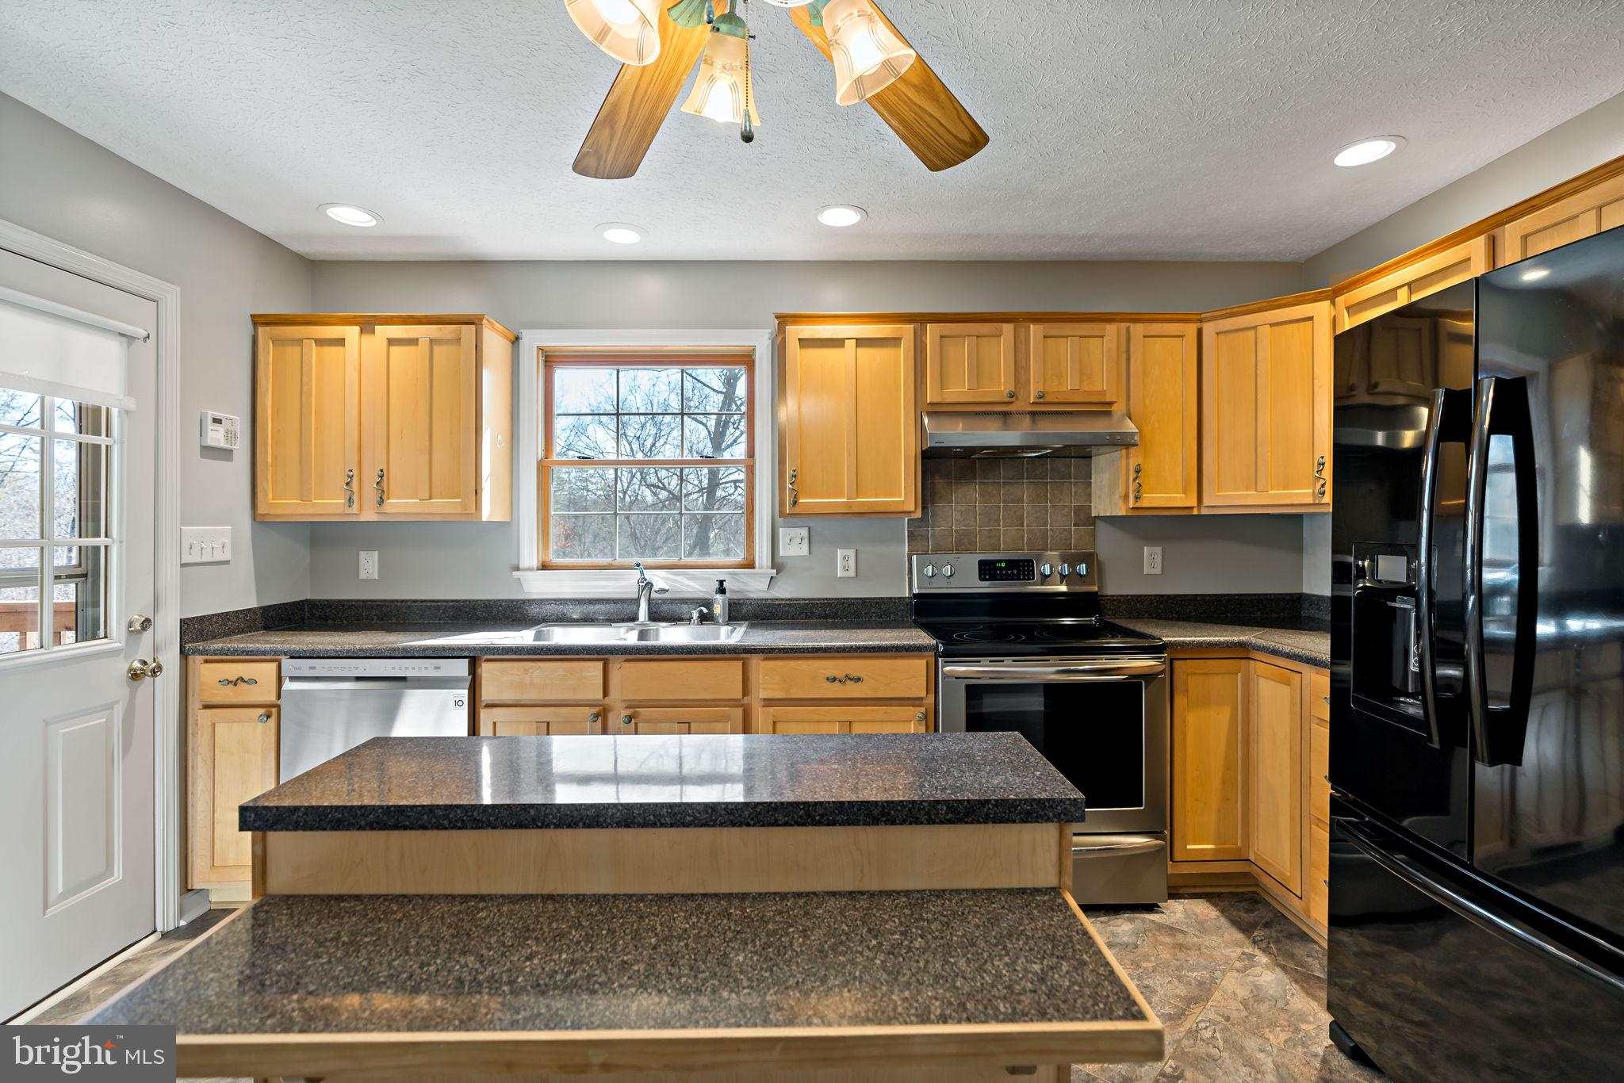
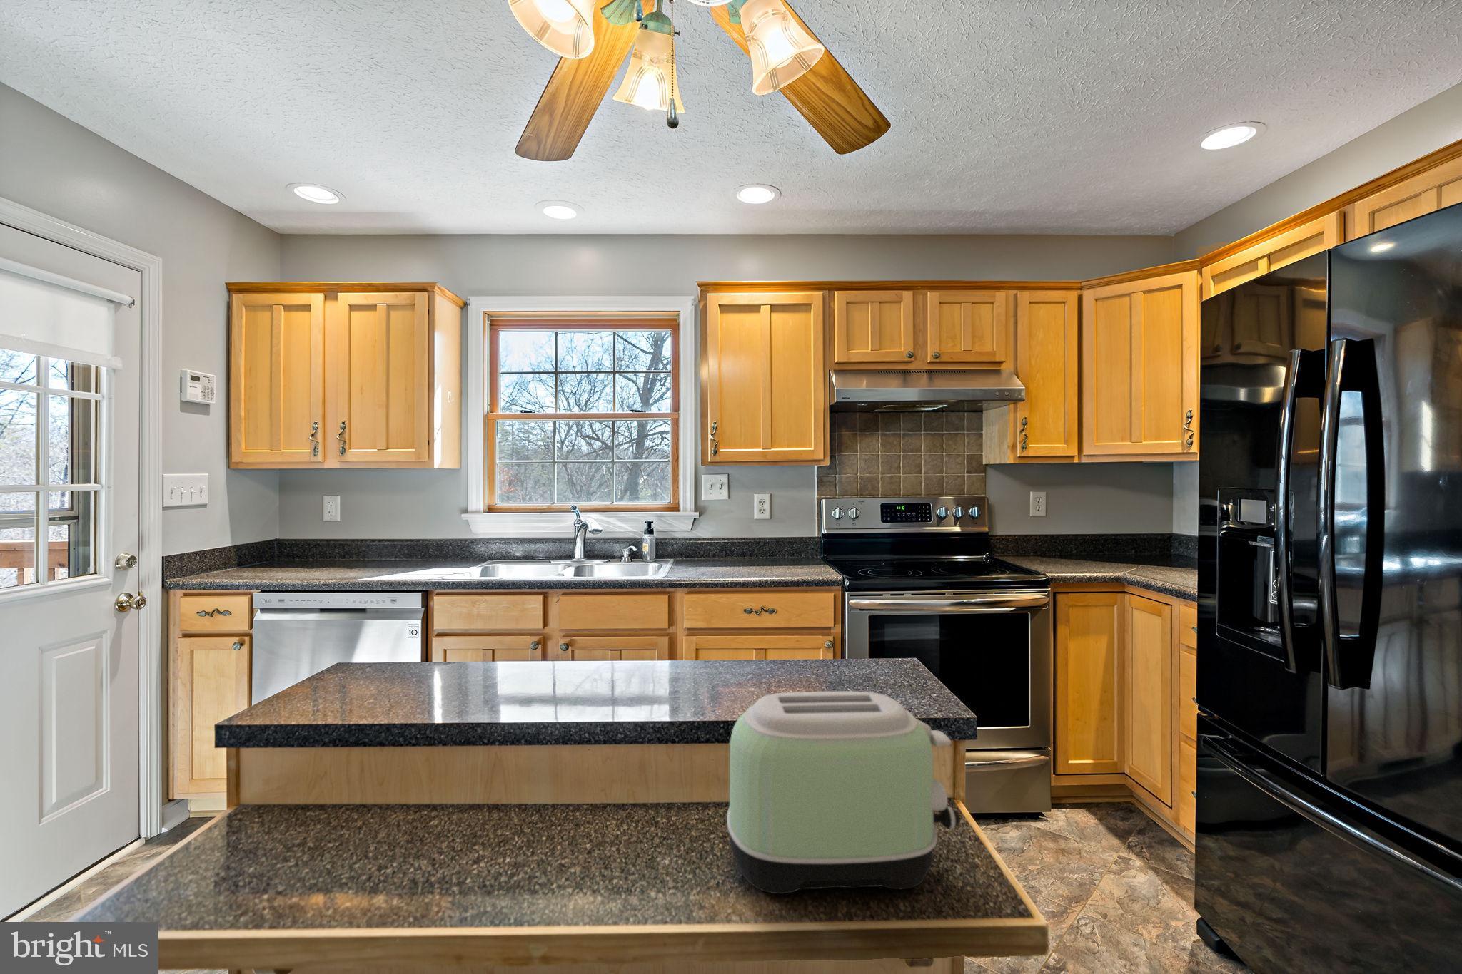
+ toaster (838, 783)
